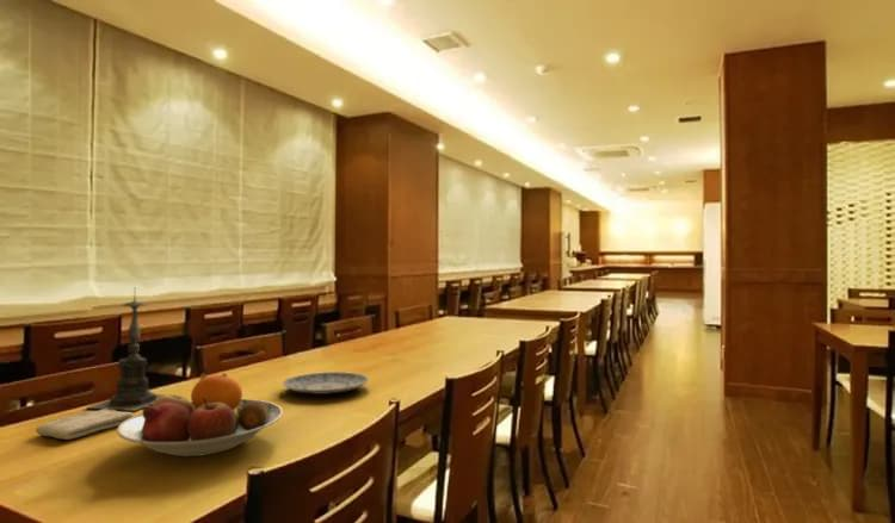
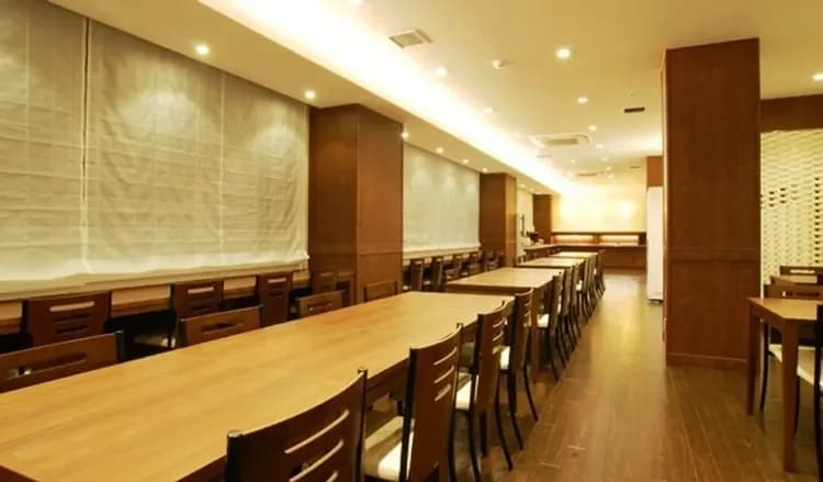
- washcloth (87, 422)
- plate (326, 384)
- fruit bowl (204, 411)
- candle holder (132, 343)
